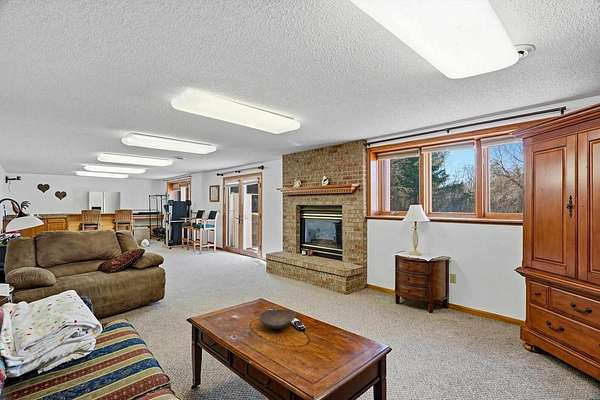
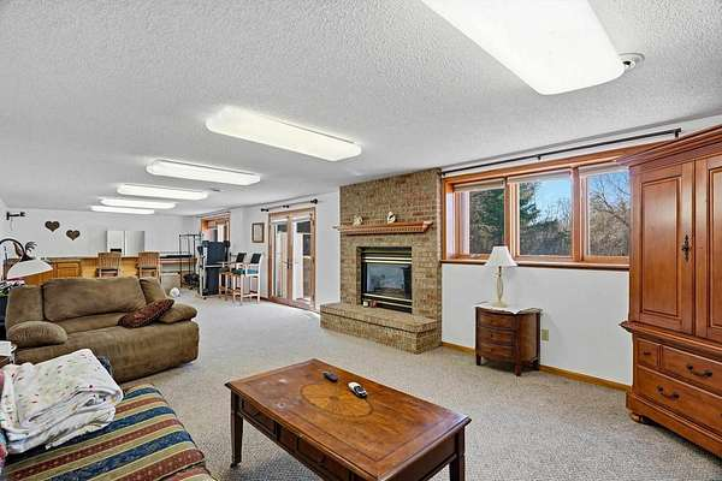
- decorative bowl (277, 319)
